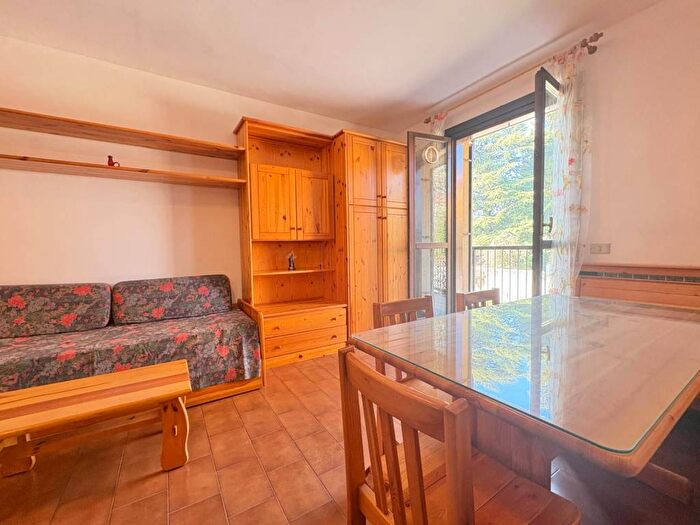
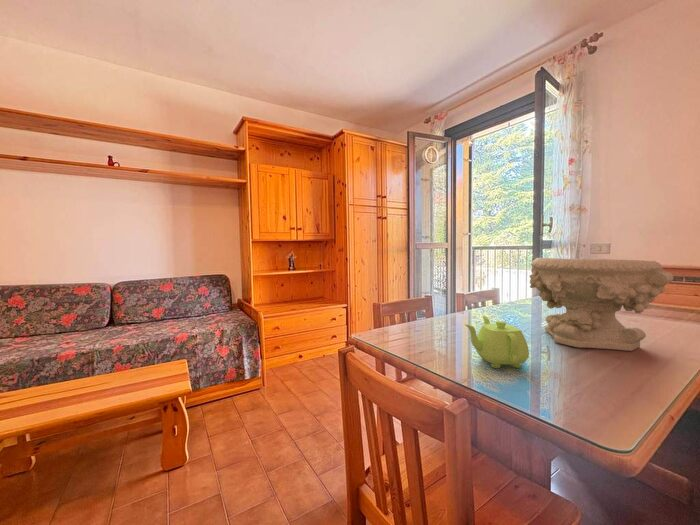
+ teapot (491, 340)
+ decorative bowl (577, 298)
